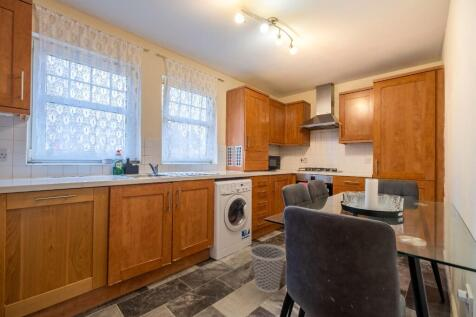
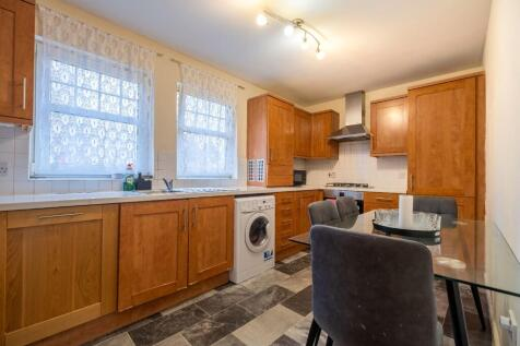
- wastebasket (267, 268)
